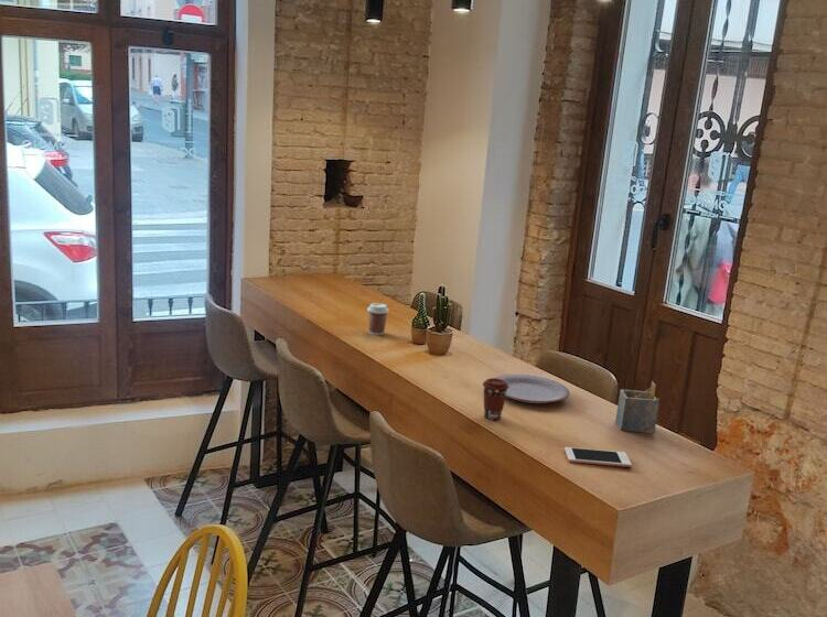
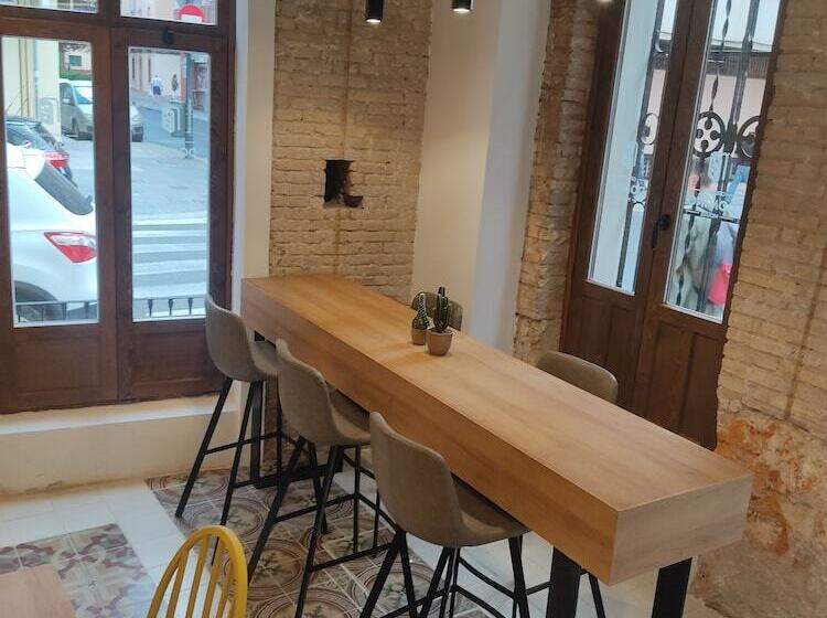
- napkin holder (637, 404)
- coffee cup (377, 318)
- cell phone (597, 456)
- coffee cup (494, 399)
- plate (528, 390)
